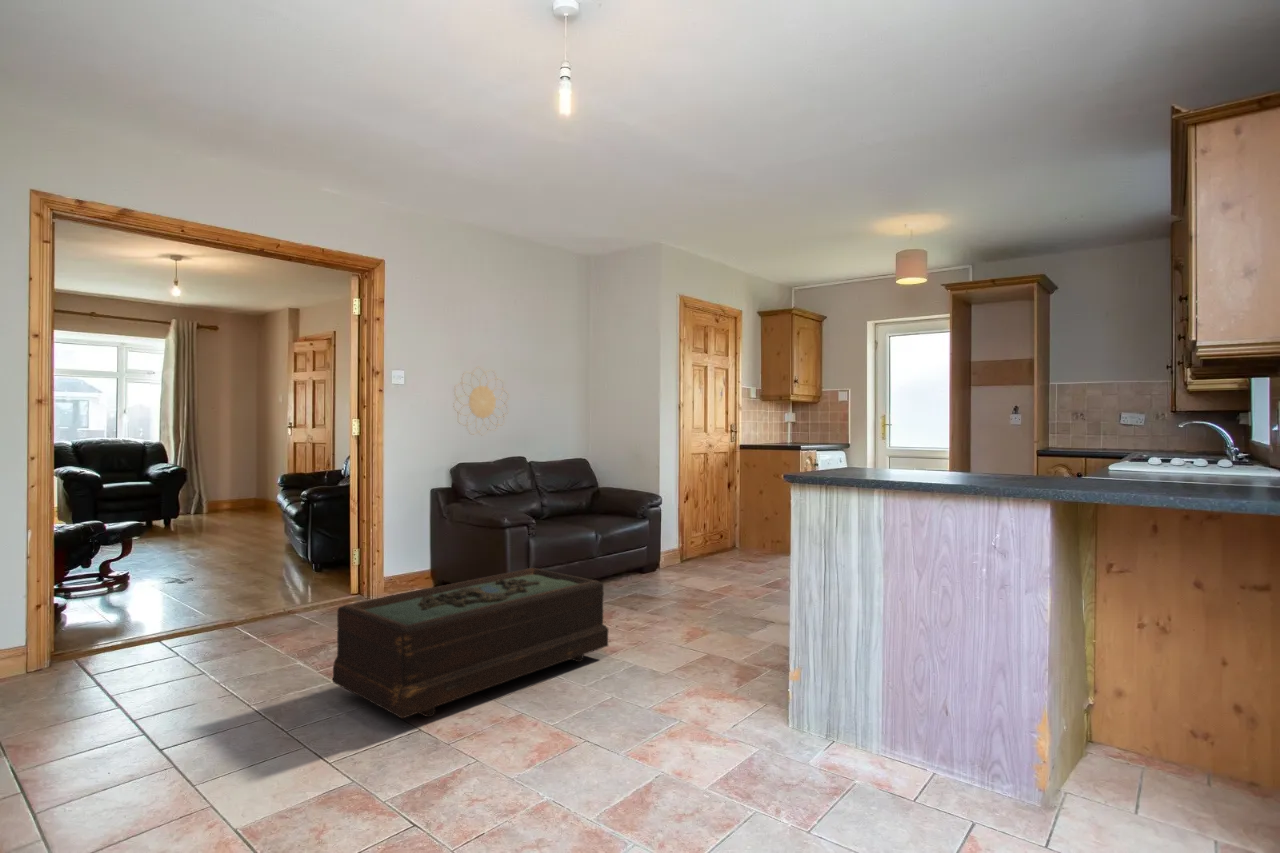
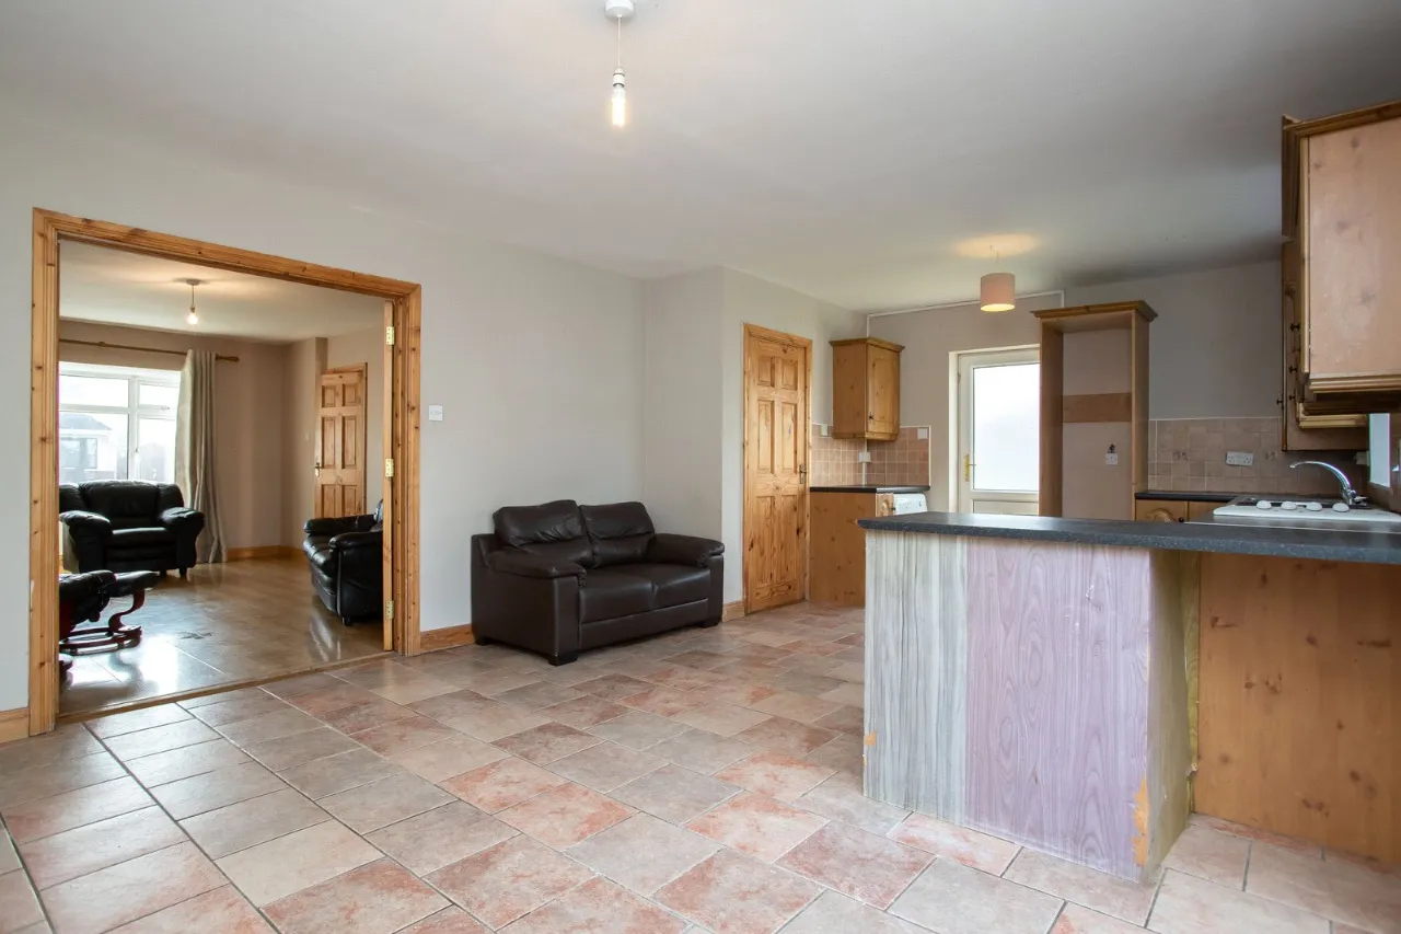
- coffee table (481, 632)
- decorative wall piece (481, 401)
